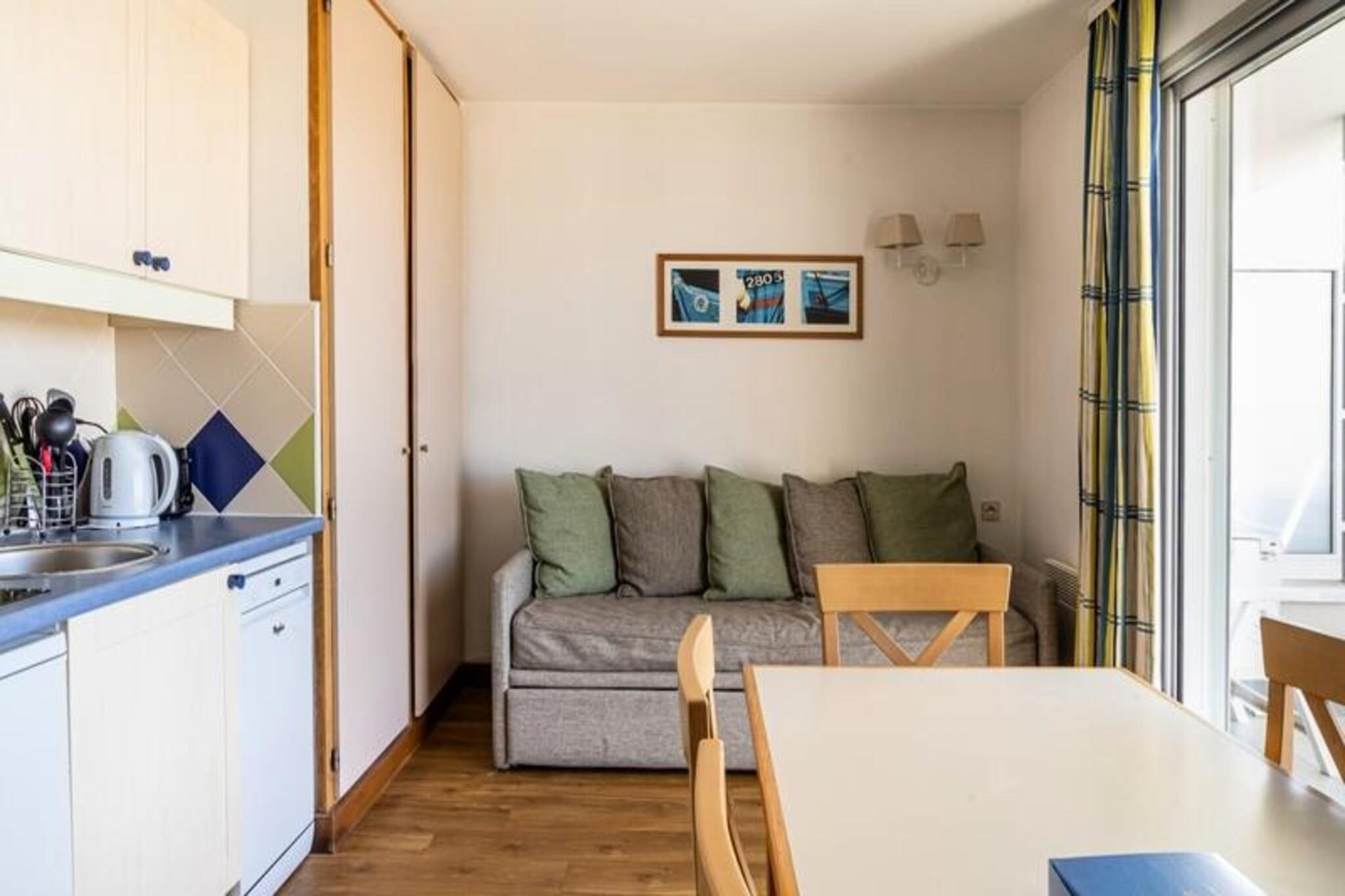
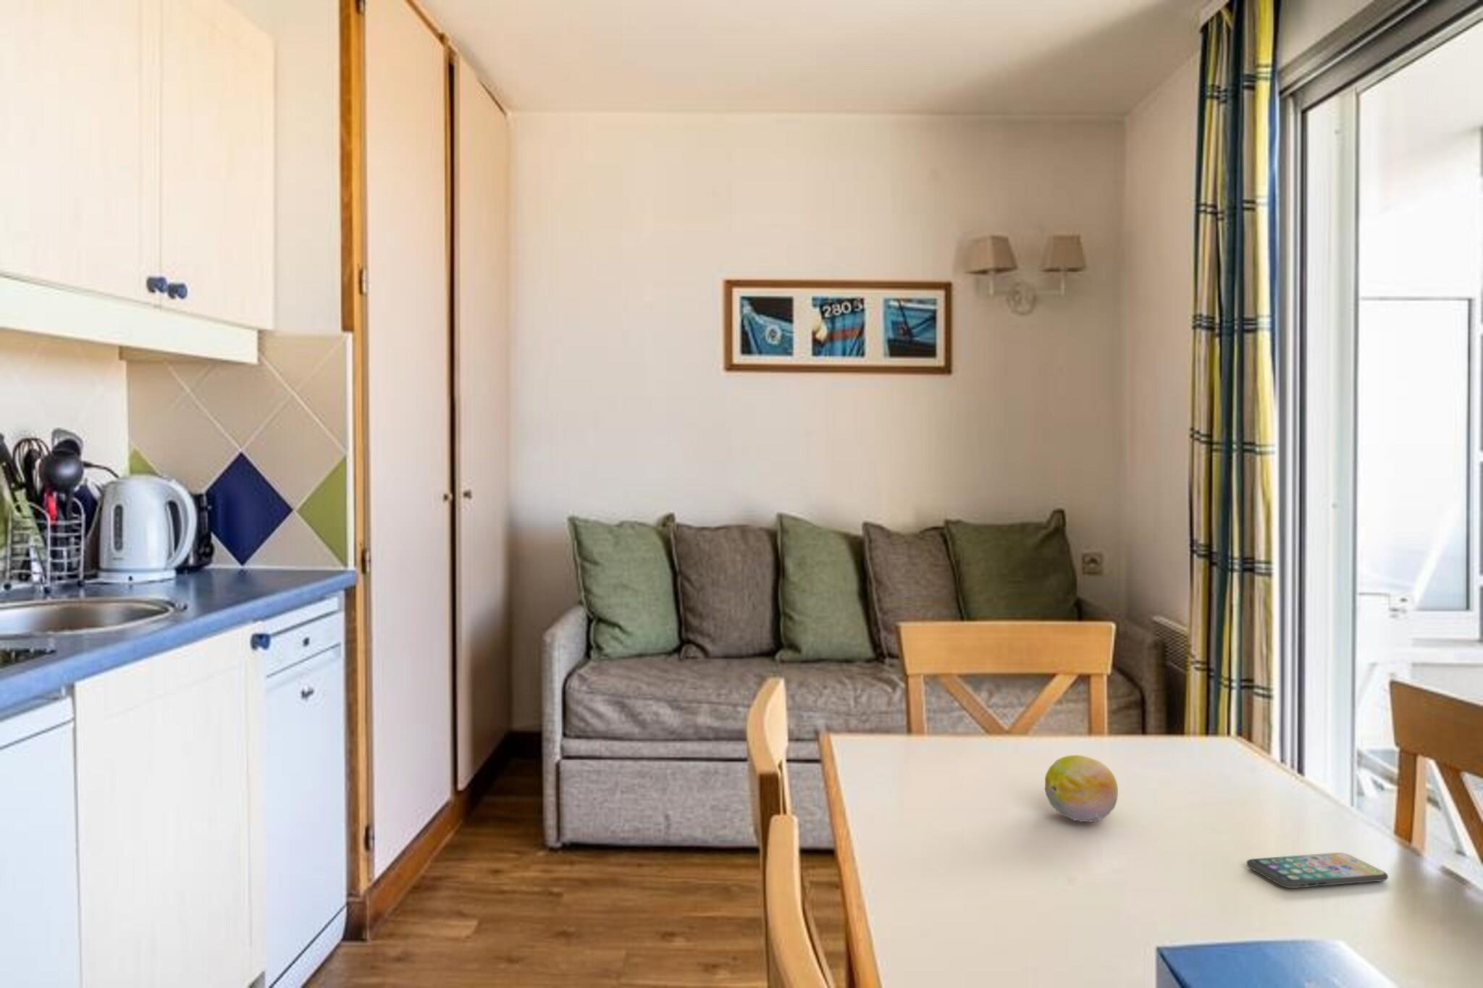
+ fruit (1081, 786)
+ smartphone (1315, 869)
